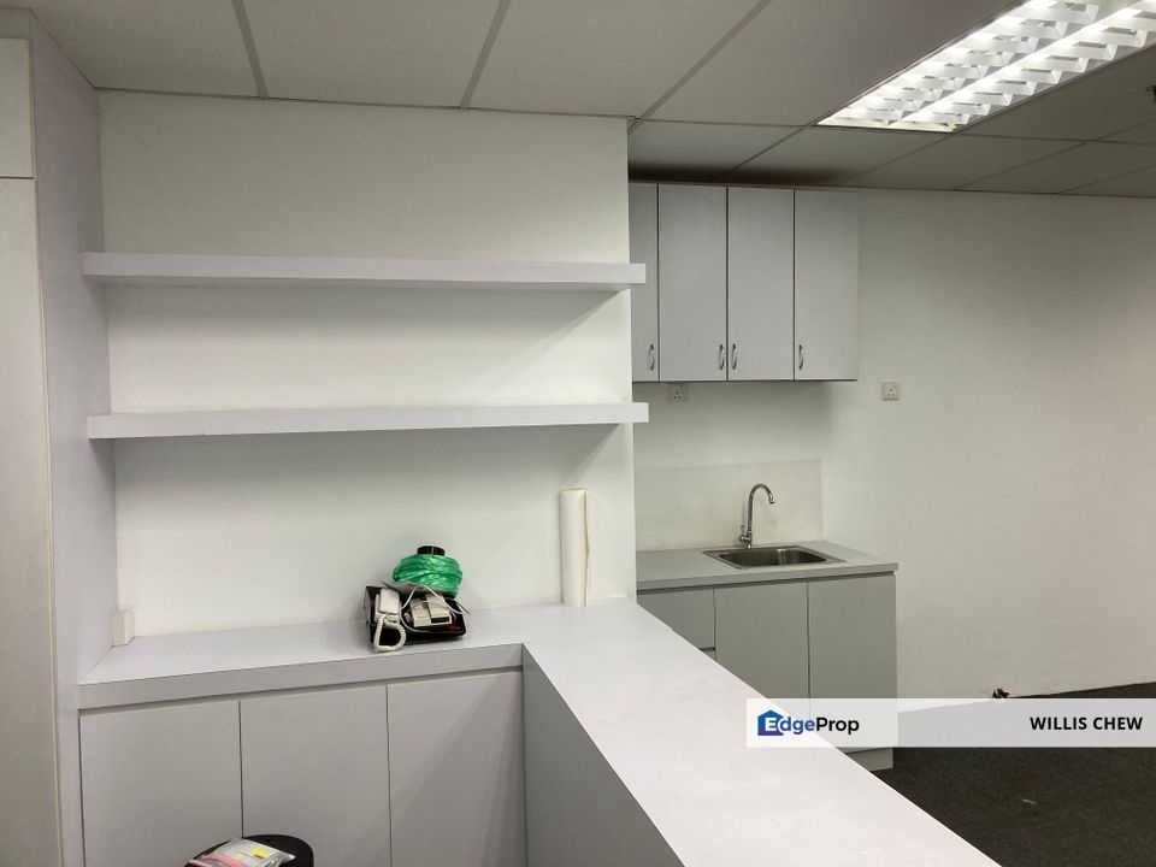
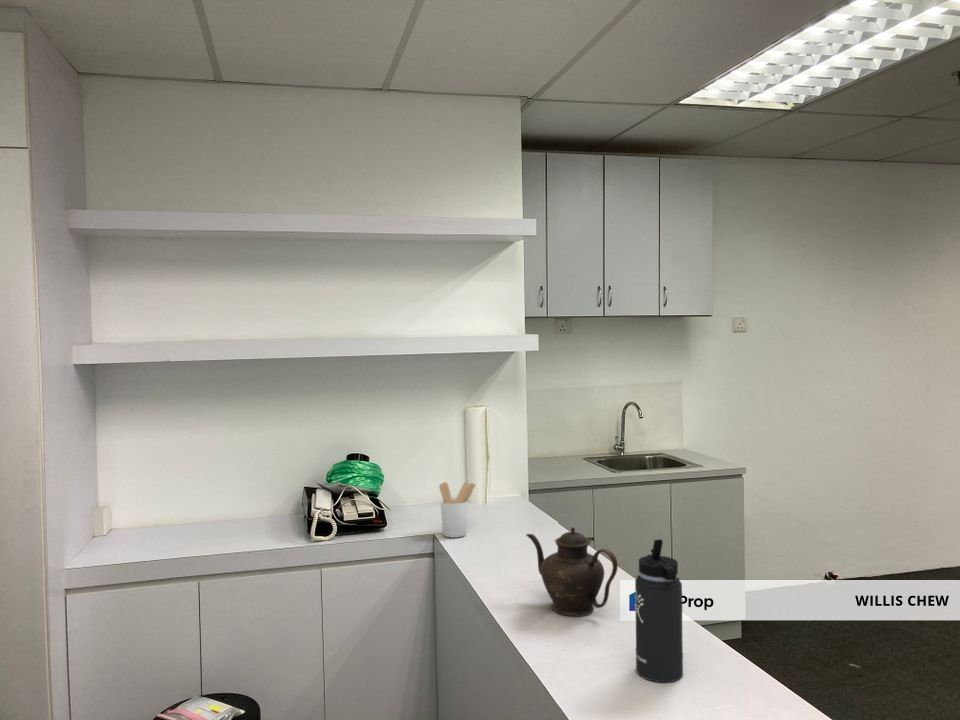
+ utensil holder (459, 507)
+ thermos bottle (660, 607)
+ teapot (569, 566)
